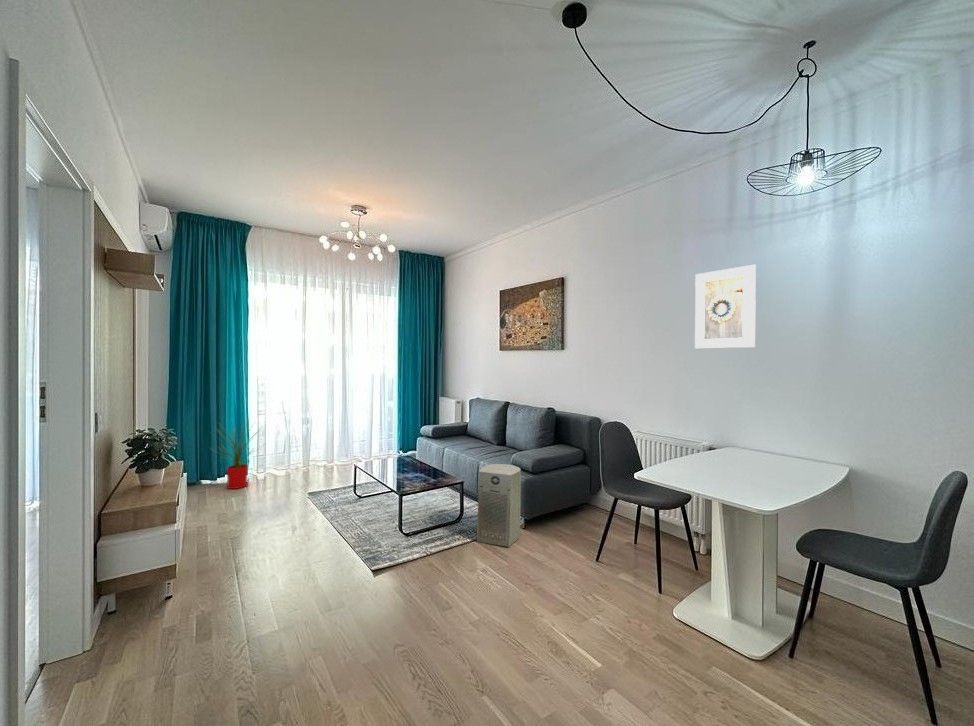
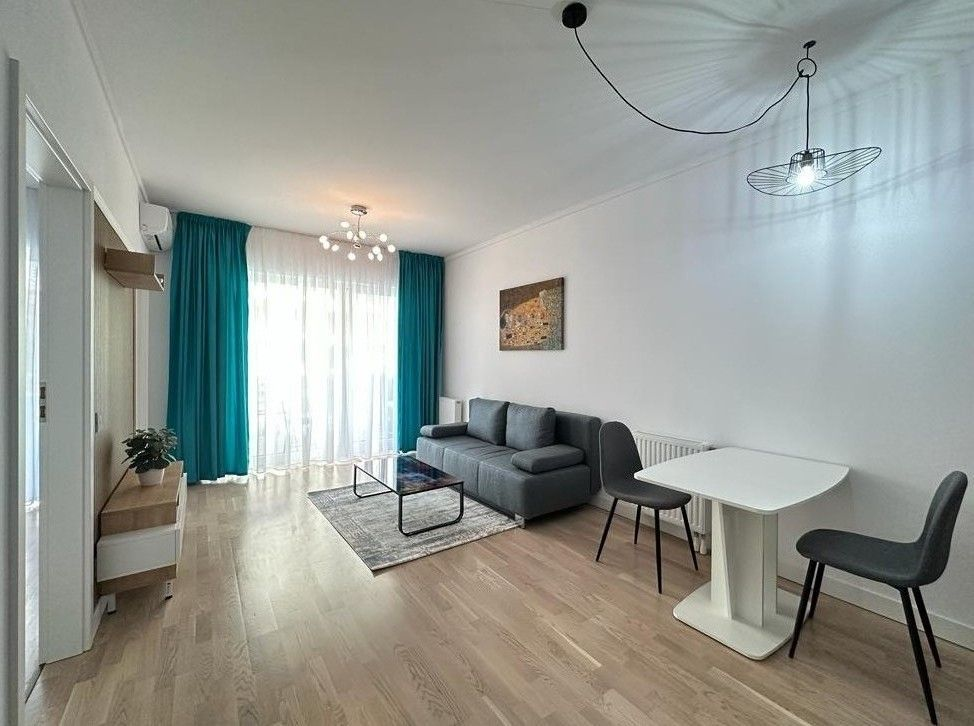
- house plant (237, 454)
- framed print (723, 308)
- fan (500, 501)
